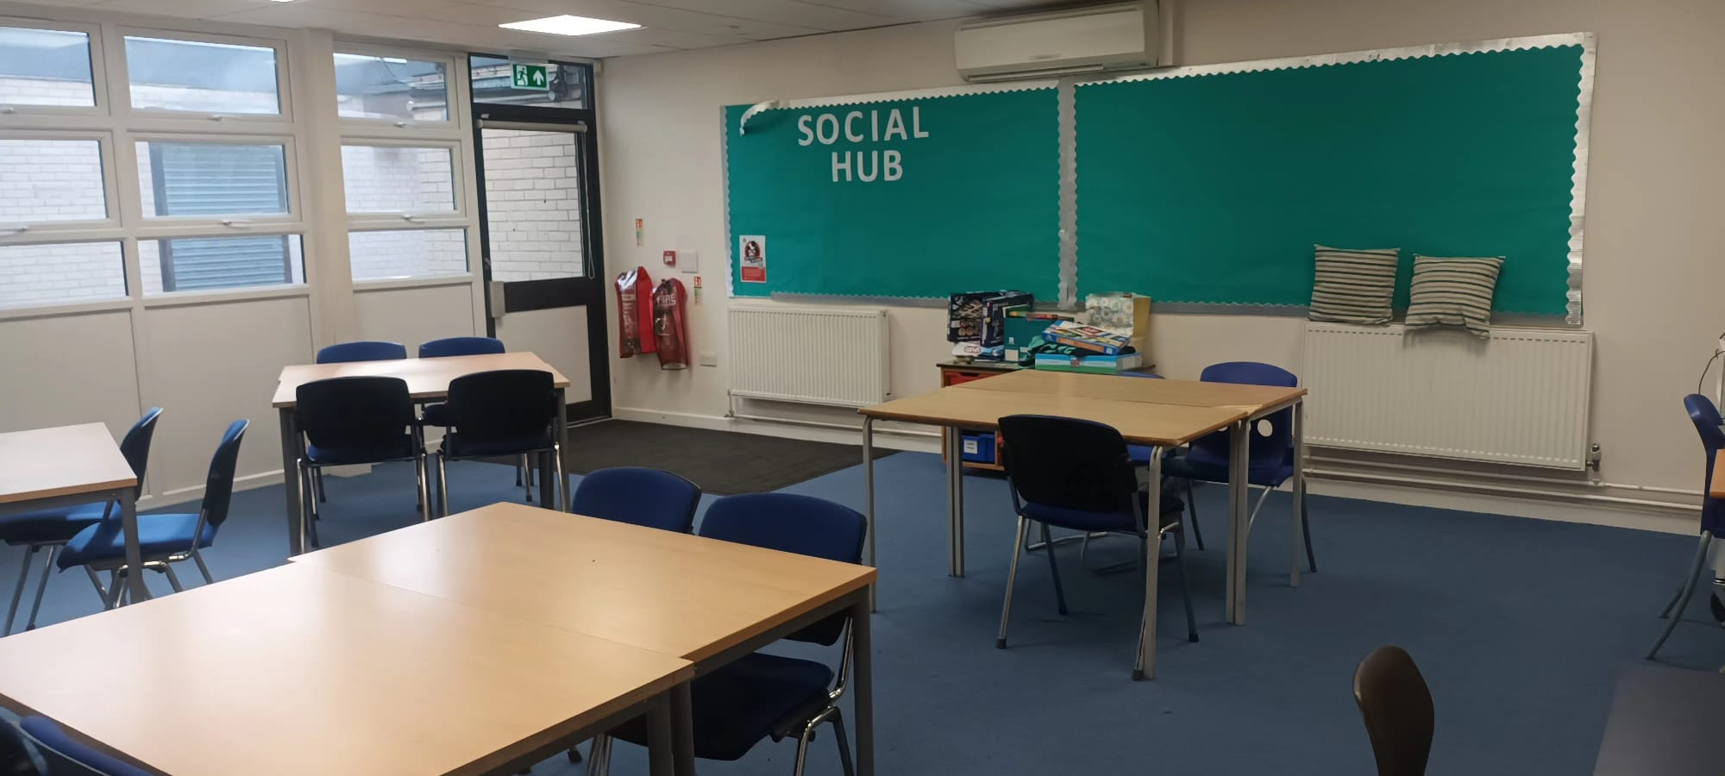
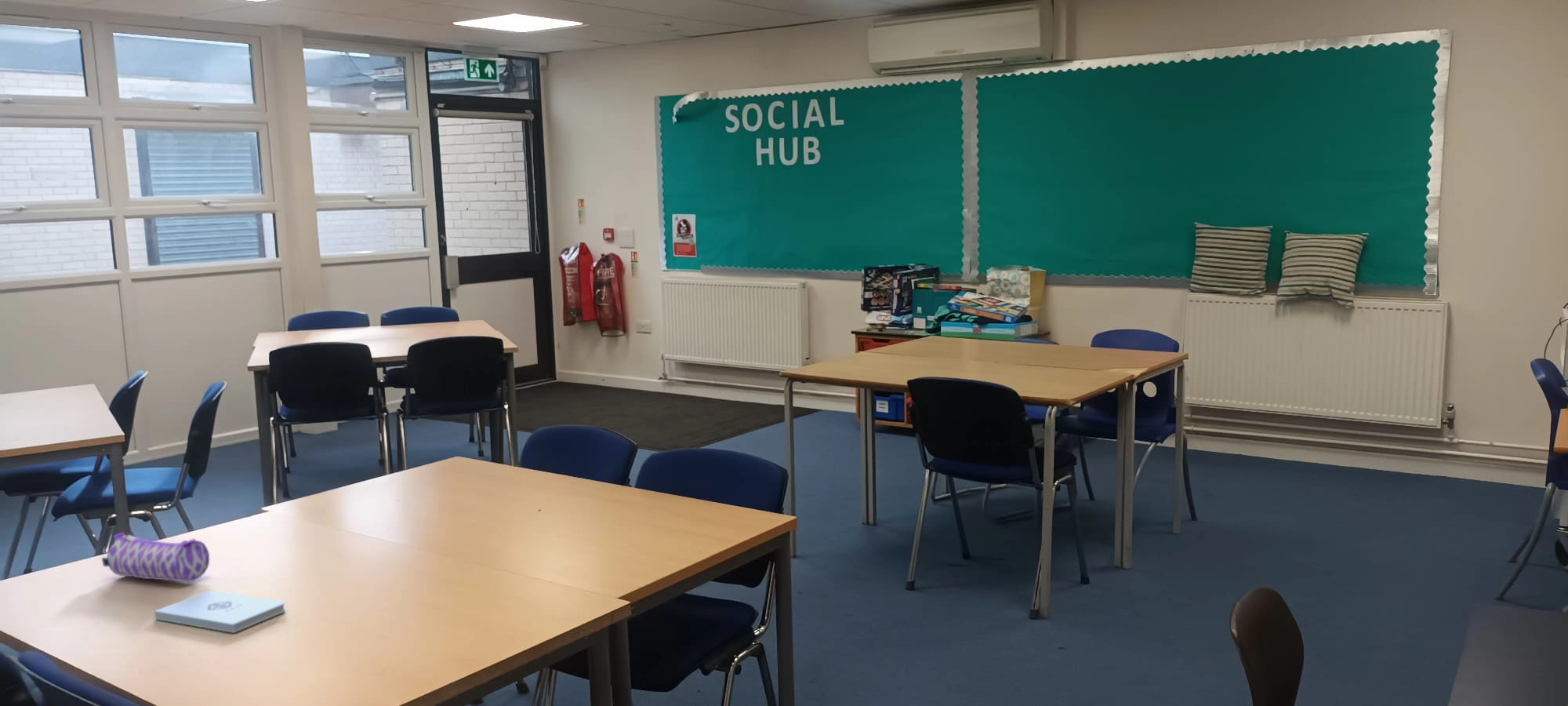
+ notepad (221, 610)
+ pencil case (158, 556)
